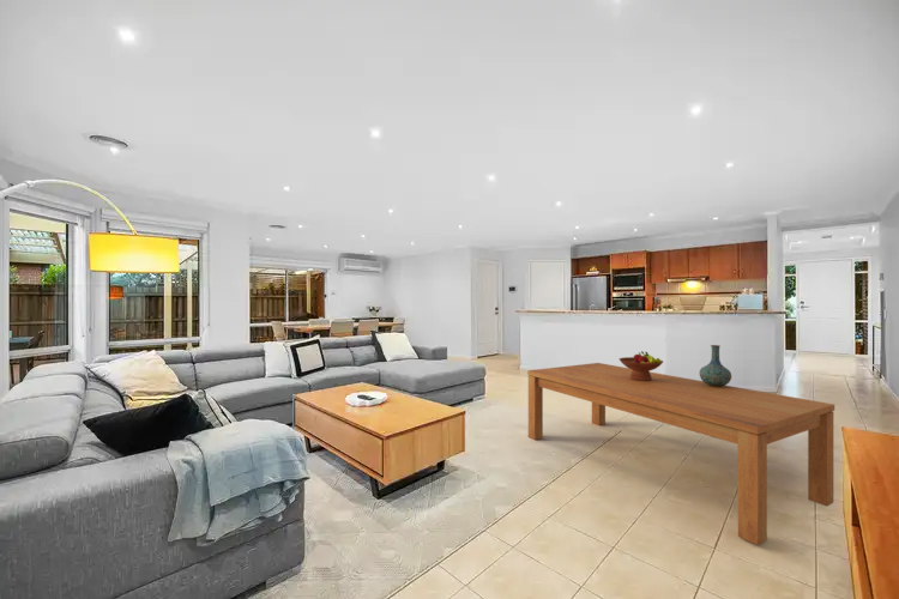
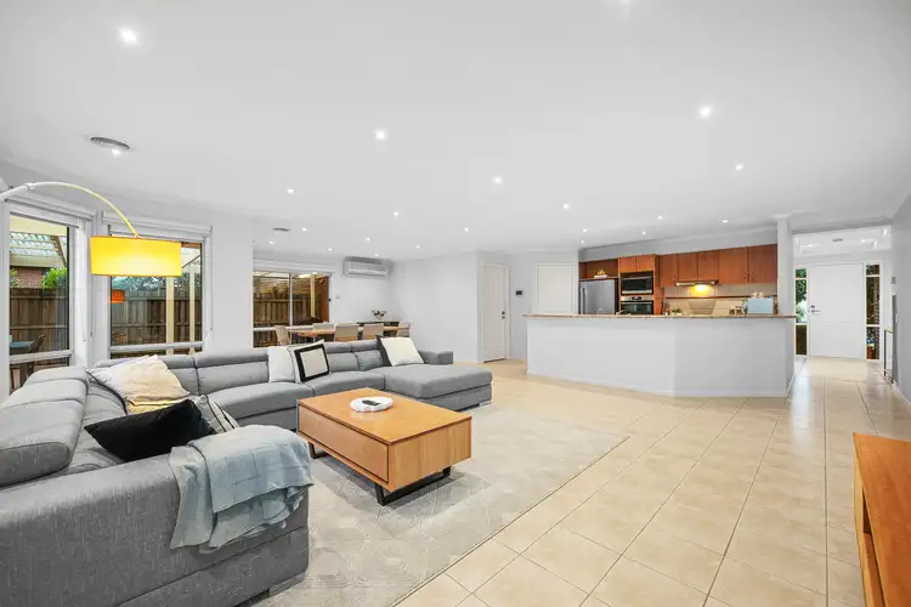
- dining table (651, 418)
- vase (714, 365)
- fruit bowl (640, 365)
